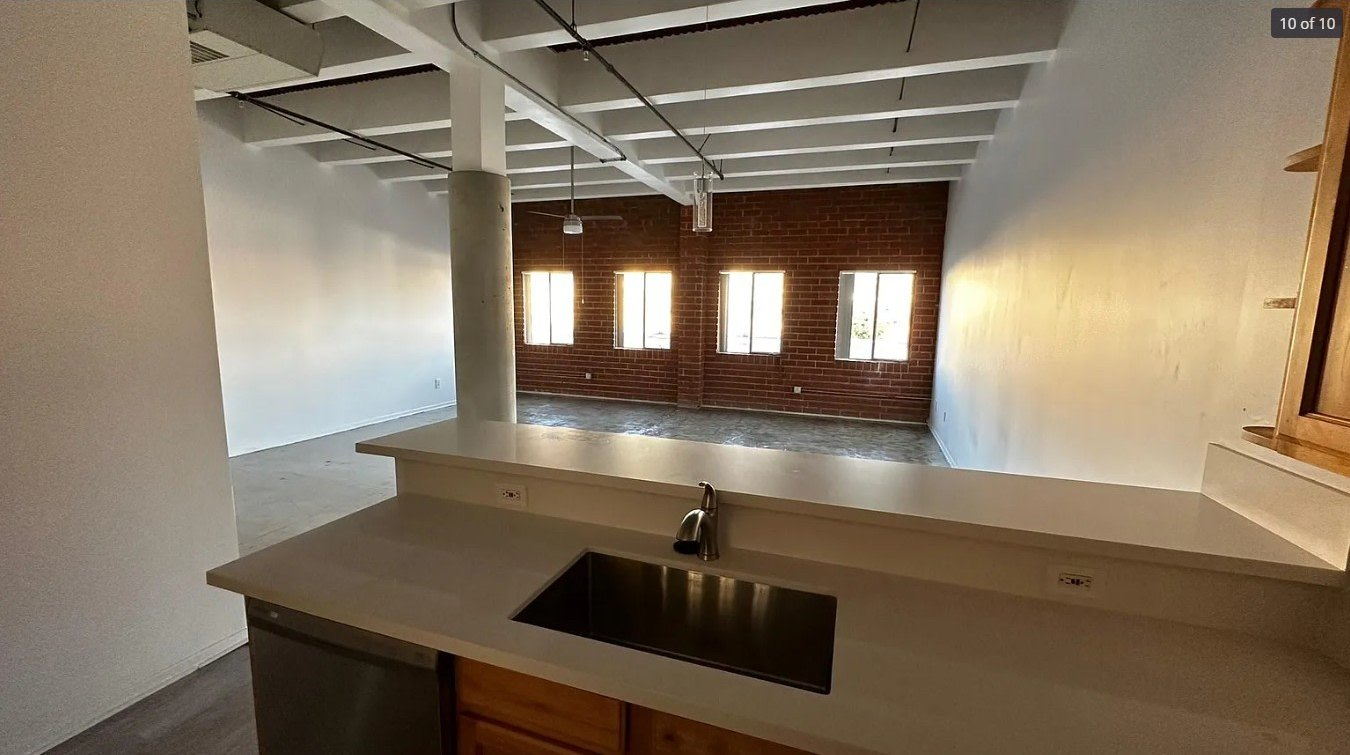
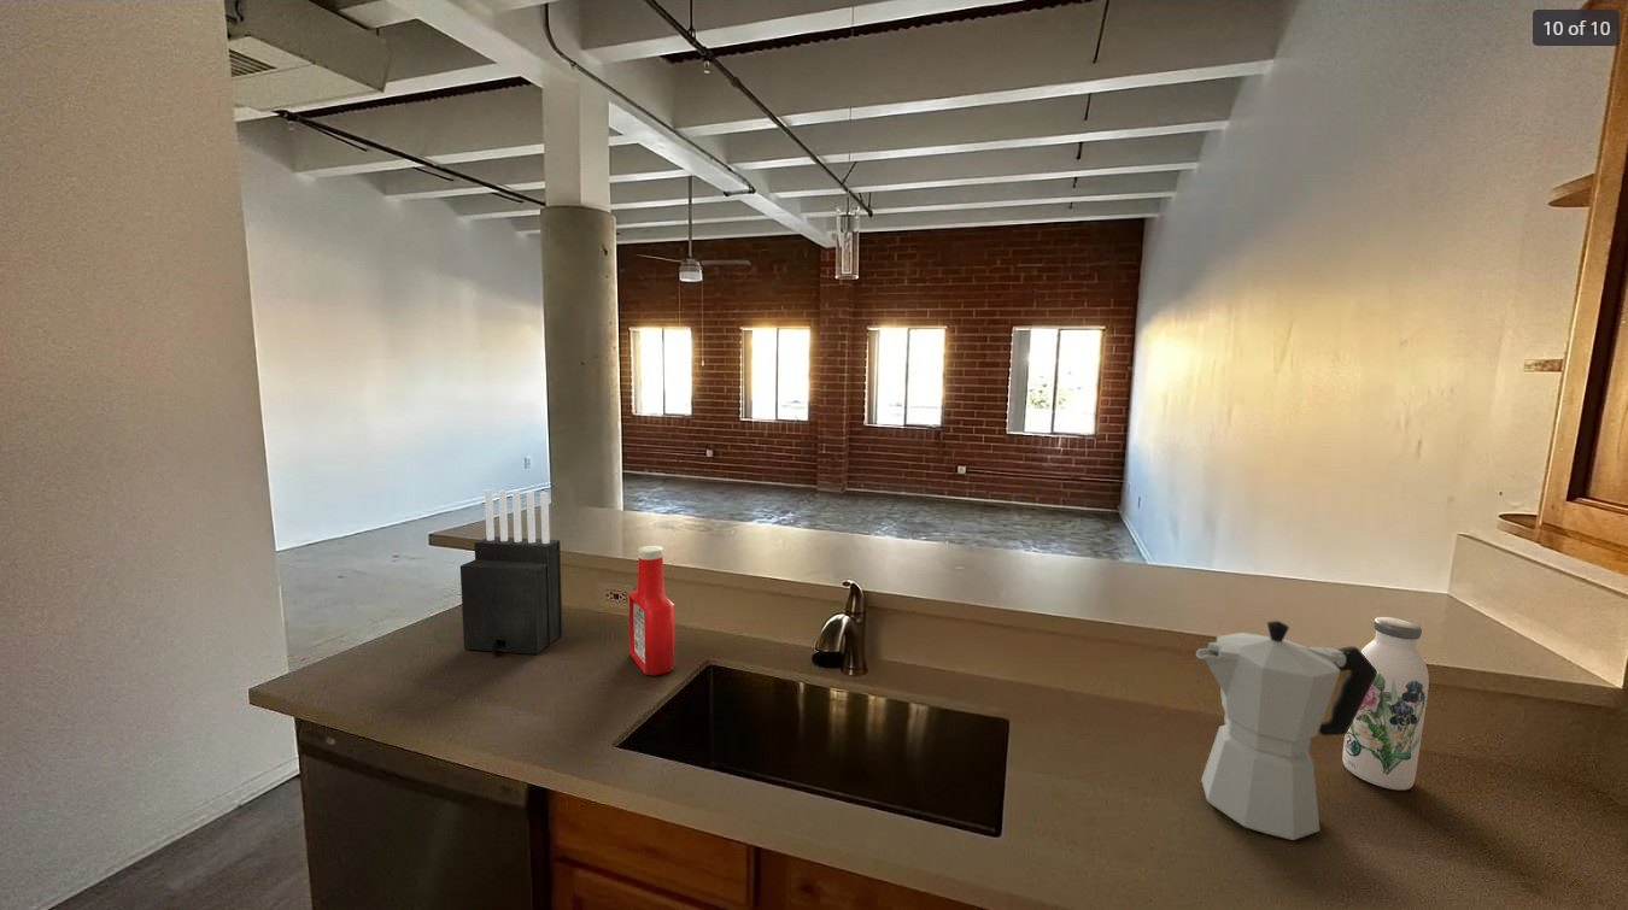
+ water bottle (1387, 699)
+ moka pot (1278, 715)
+ knife block (509, 570)
+ soap bottle (650, 605)
